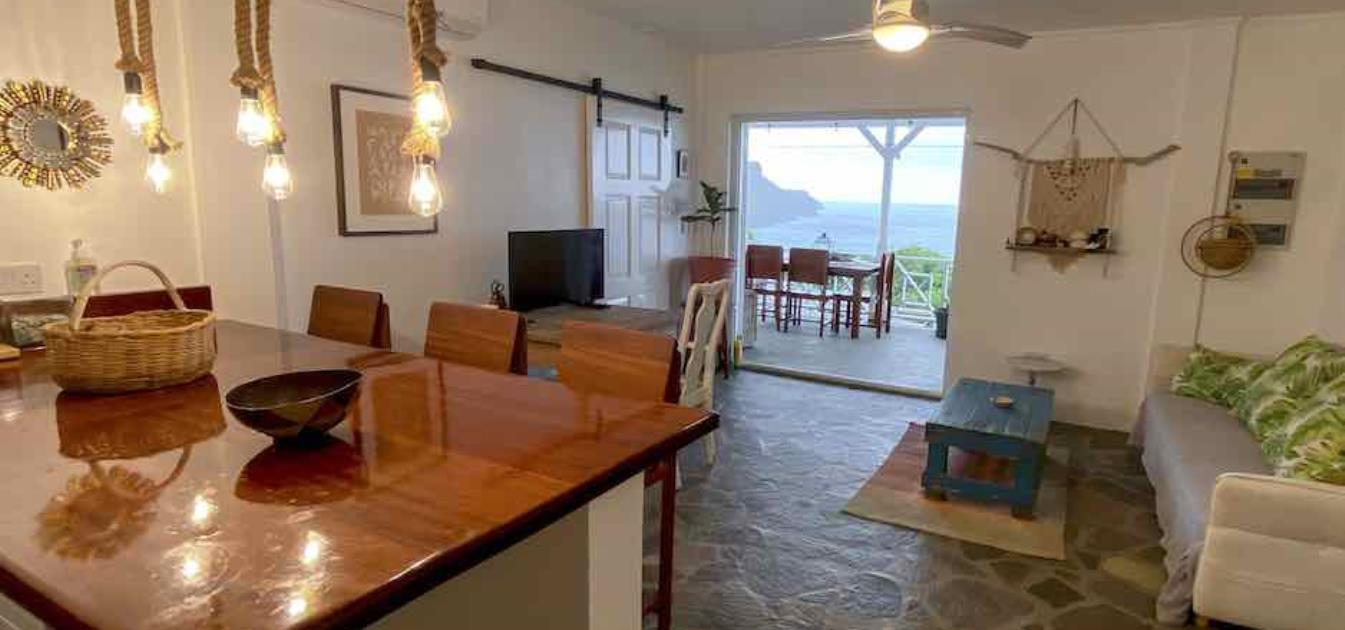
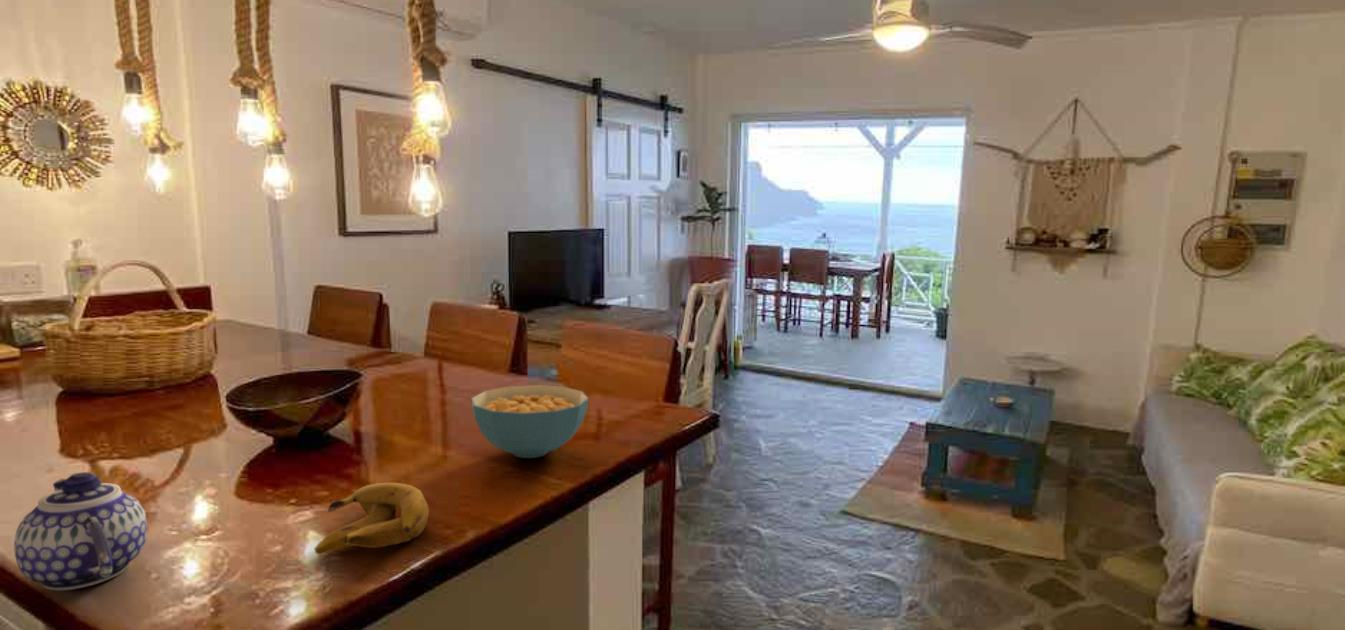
+ banana (370, 513)
+ cereal bowl (530, 425)
+ teapot (82, 524)
